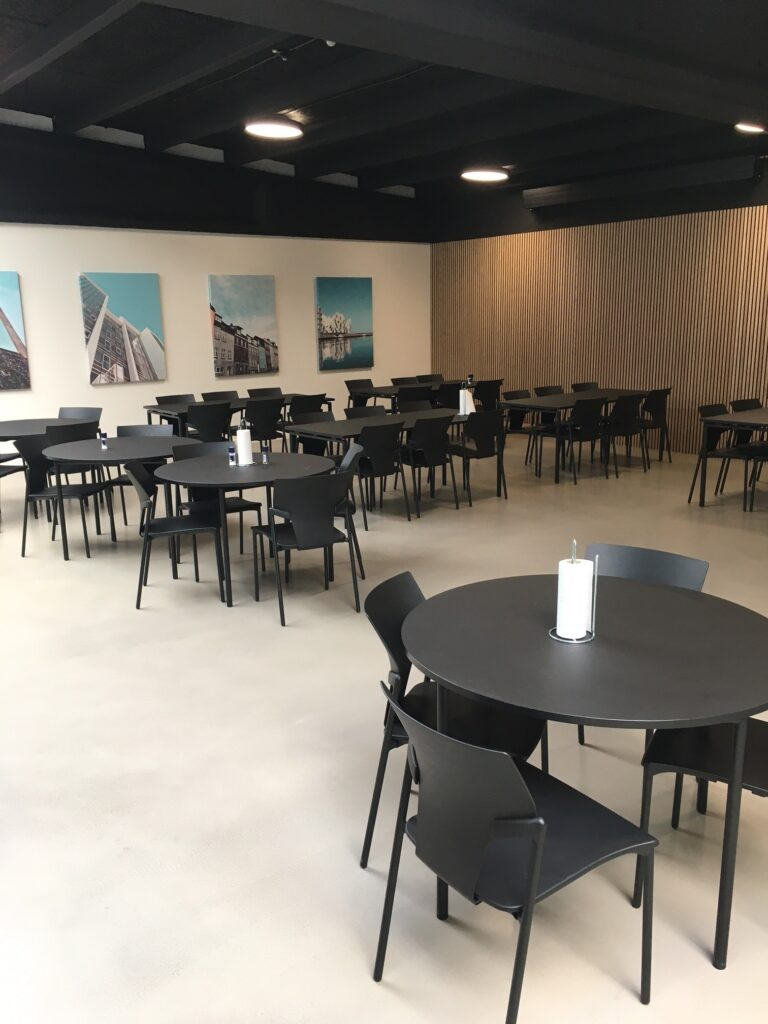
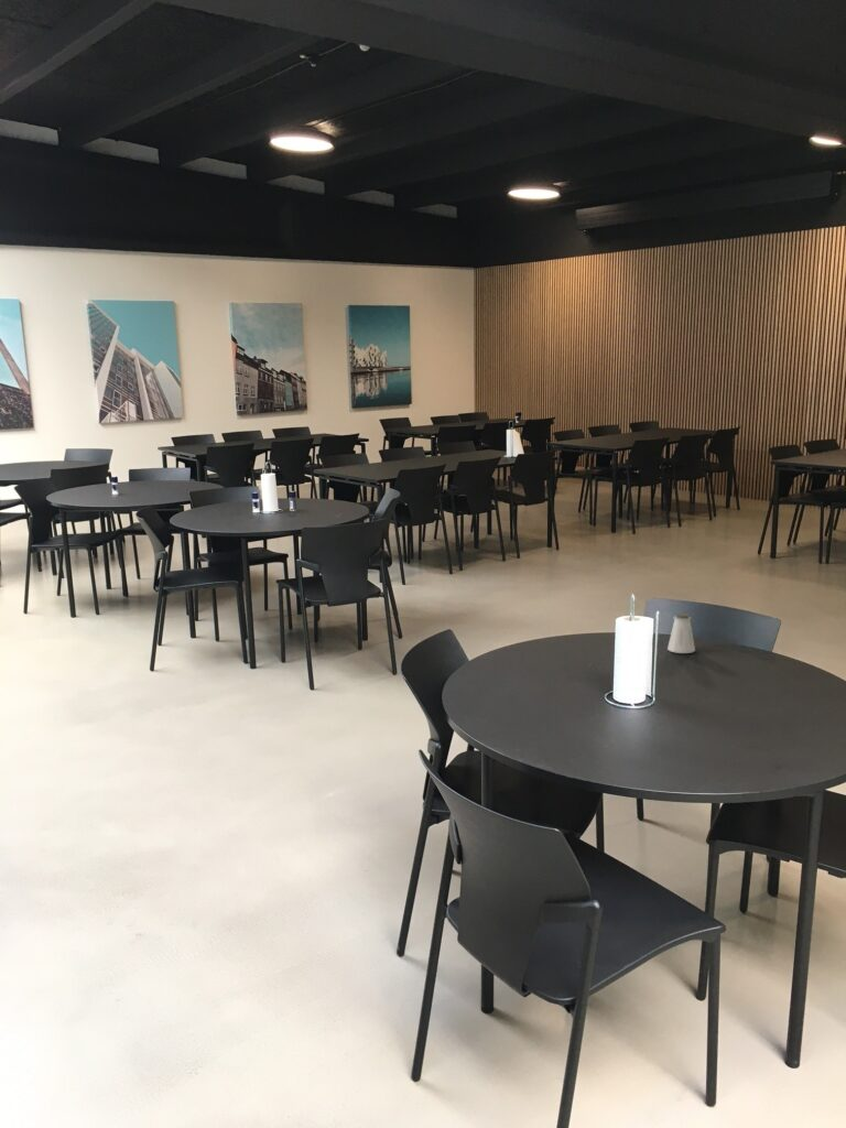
+ saltshaker (681, 631)
